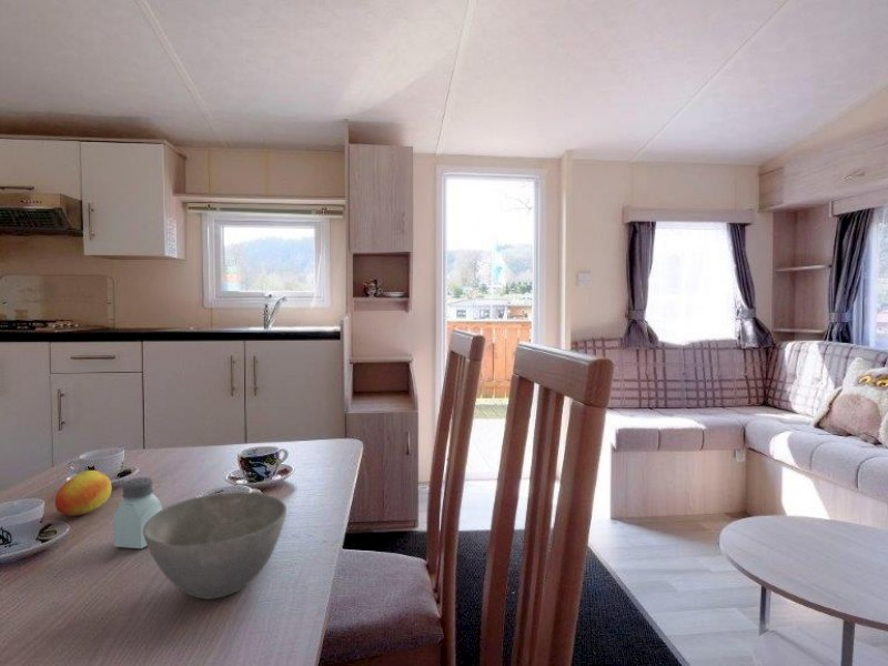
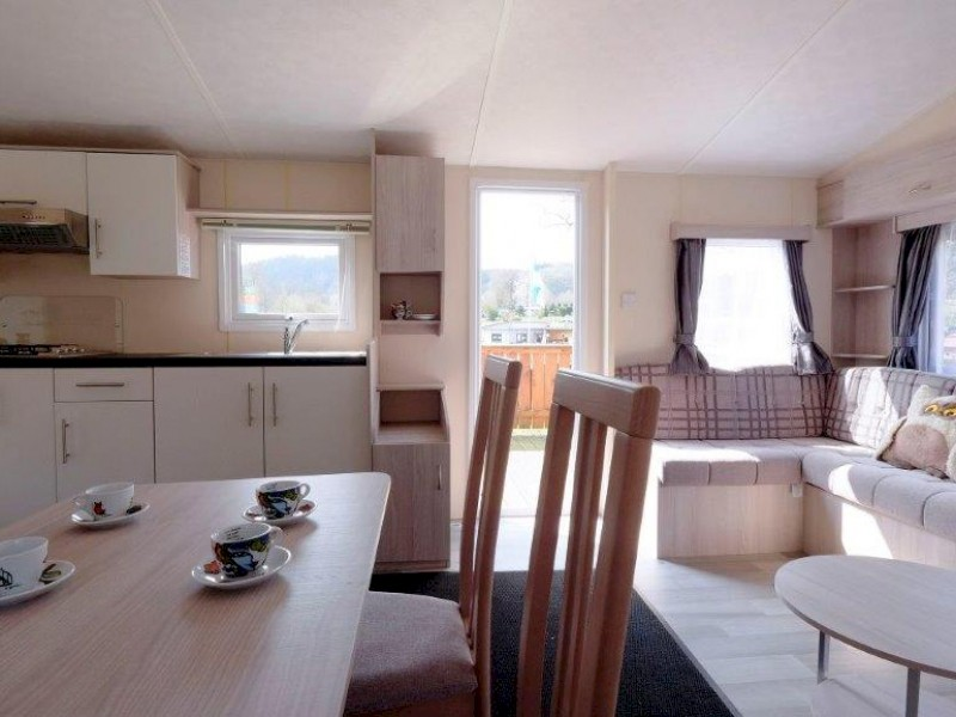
- bowl (218, 551)
- fruit (83, 492)
- saltshaker (138, 512)
